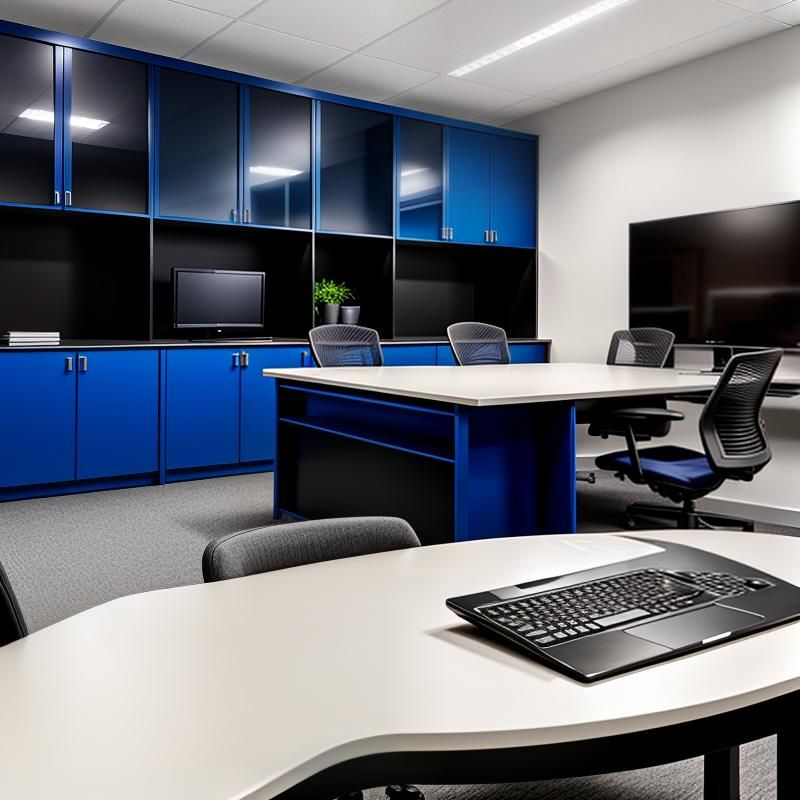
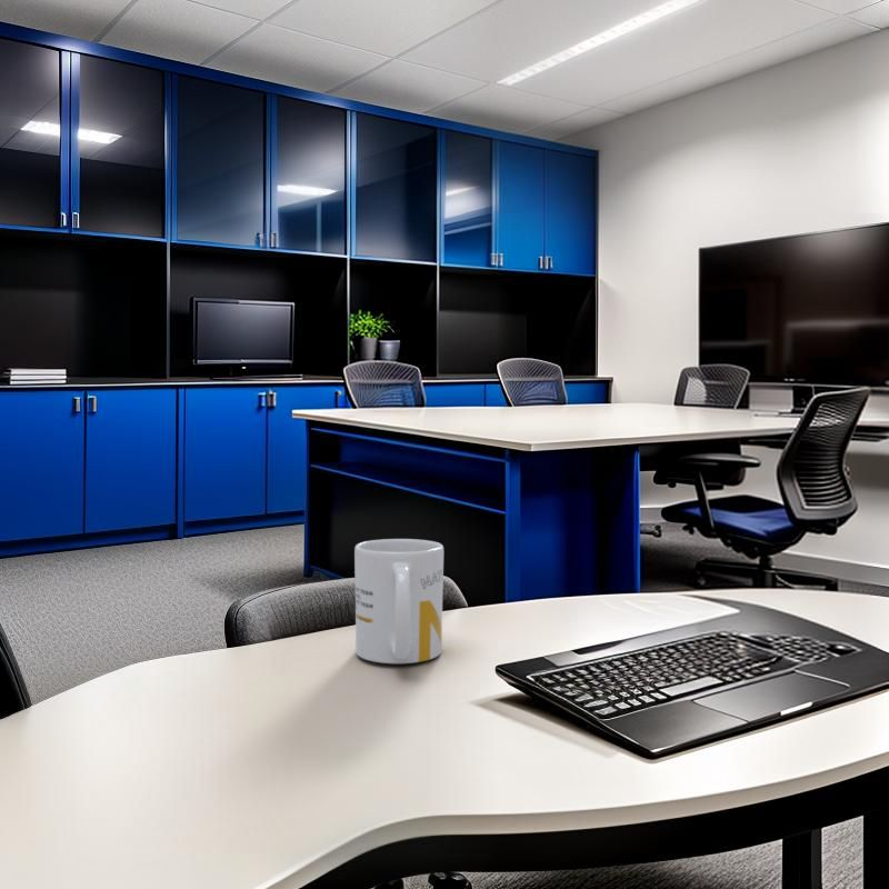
+ mug (406, 601)
